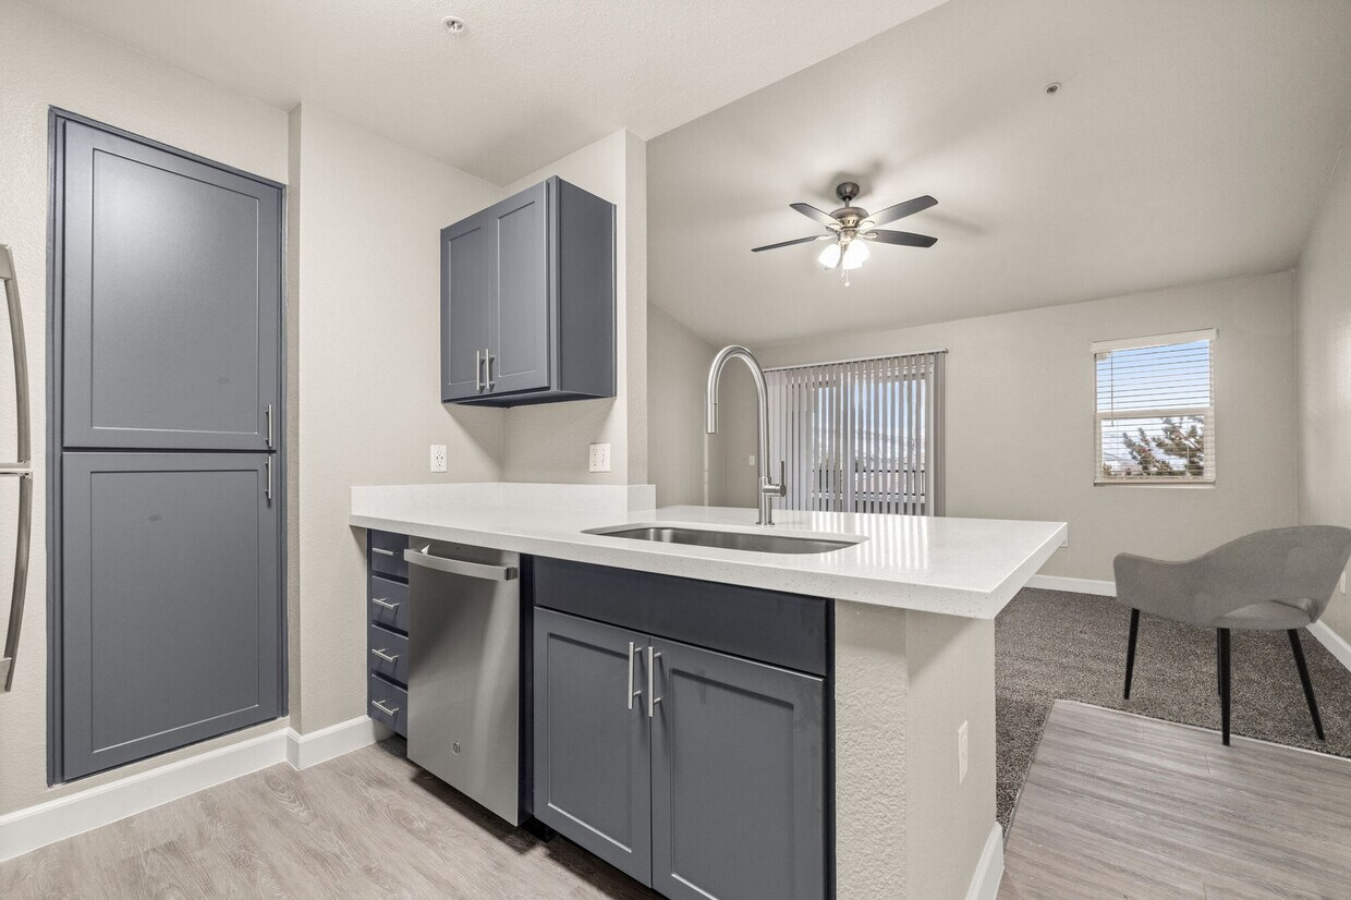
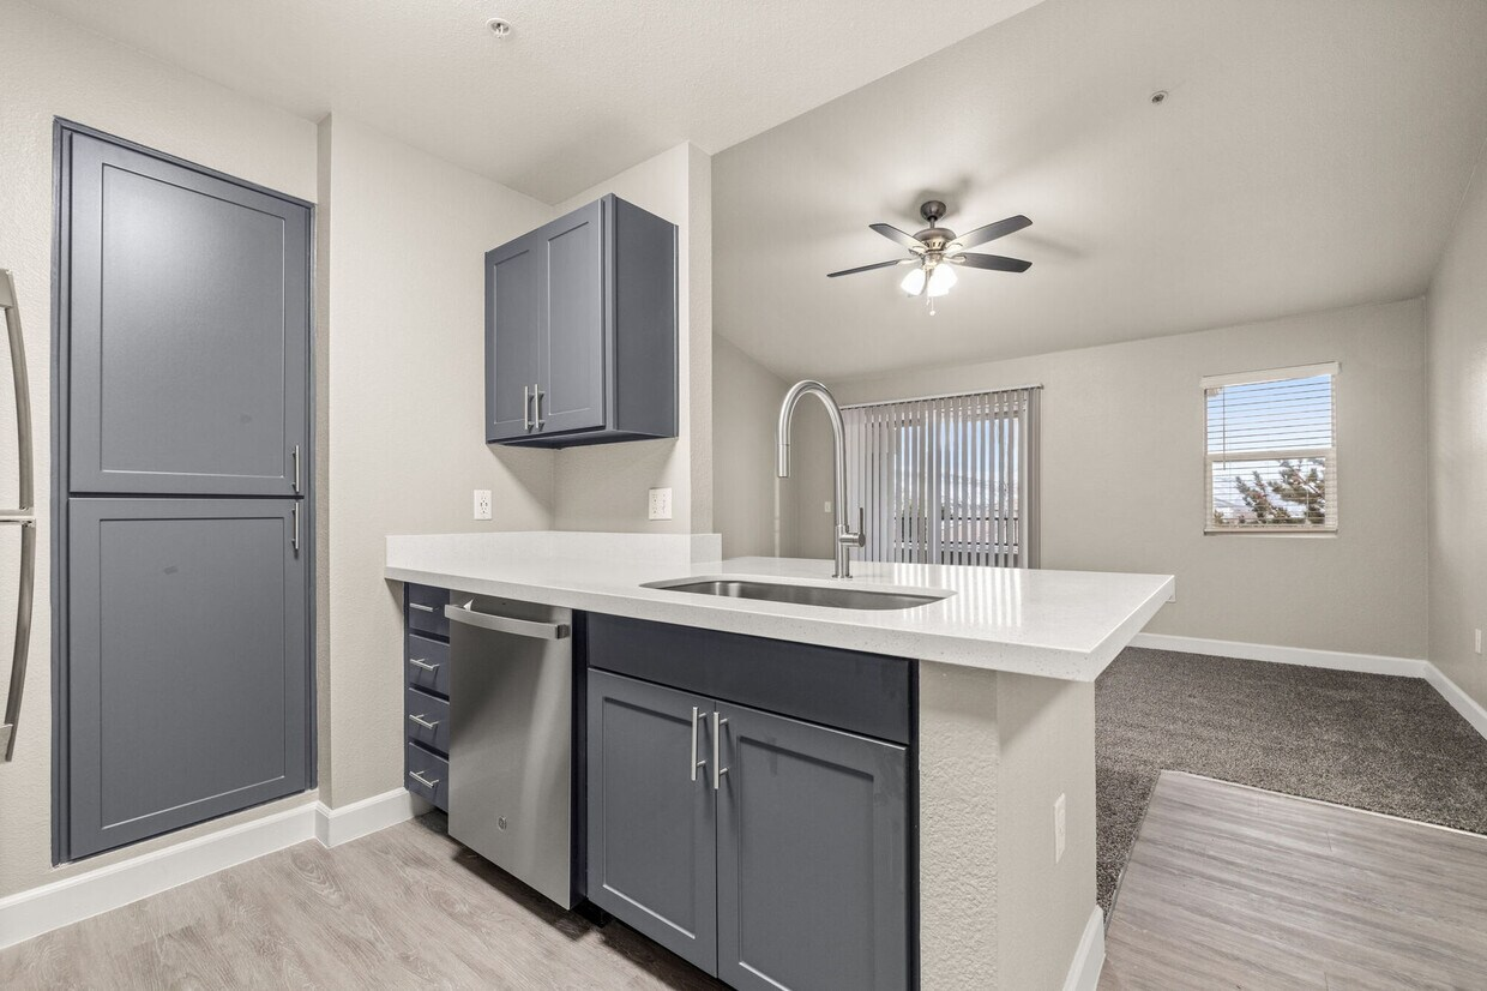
- armchair (1233, 620)
